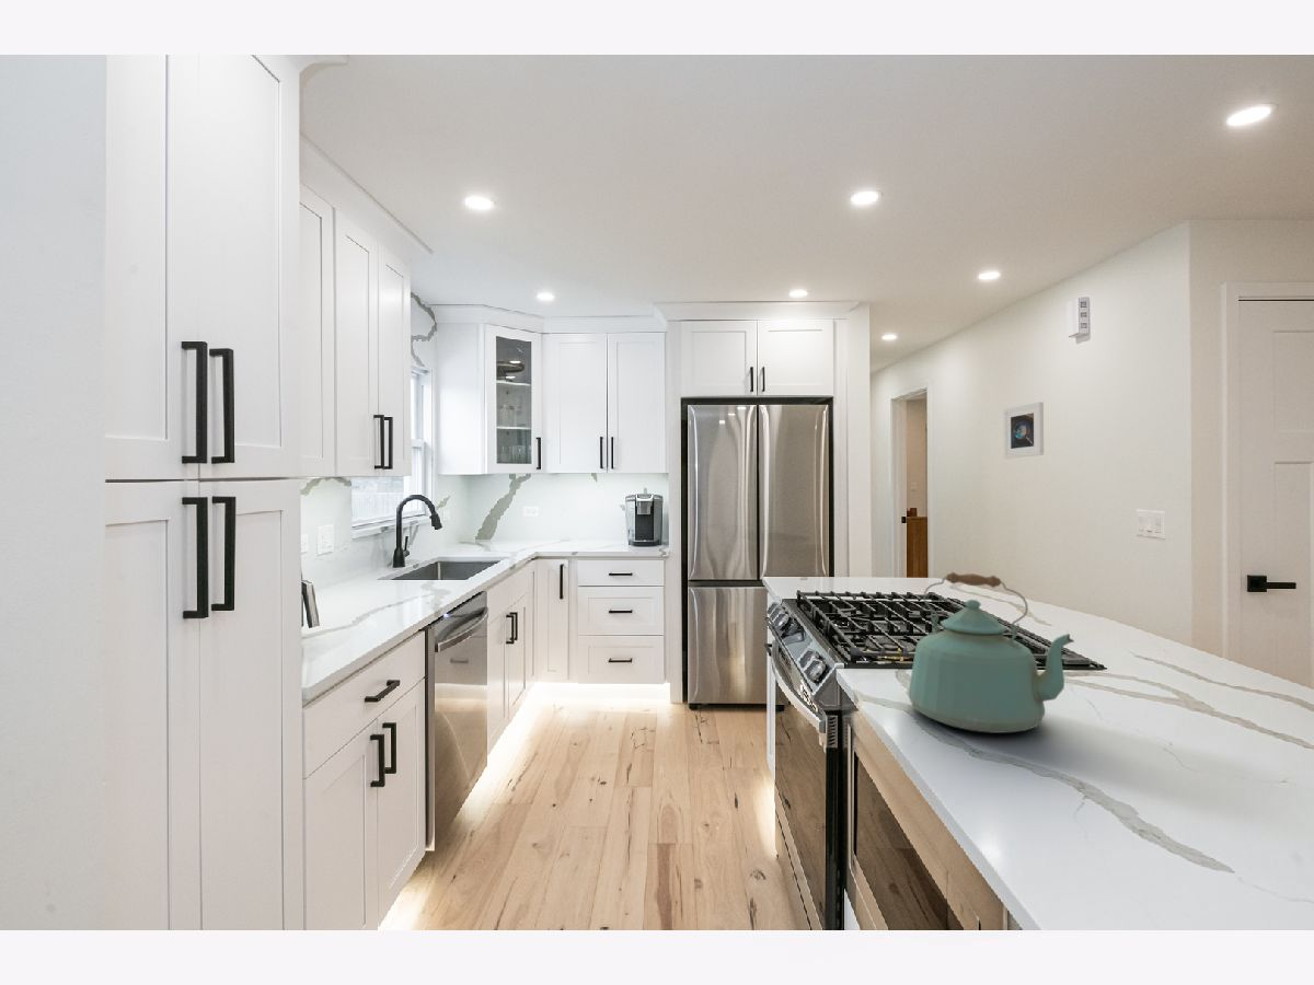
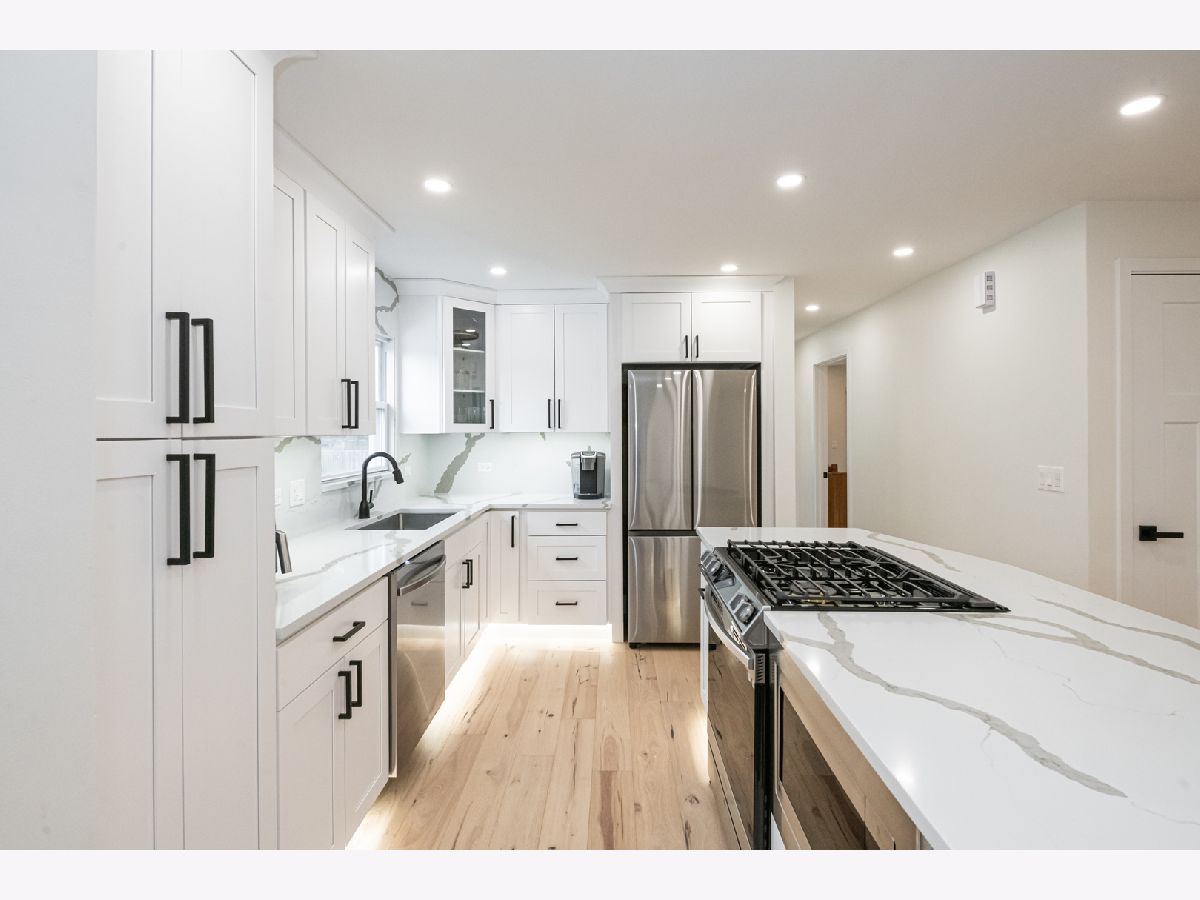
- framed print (1023, 431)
- kettle (987, 646)
